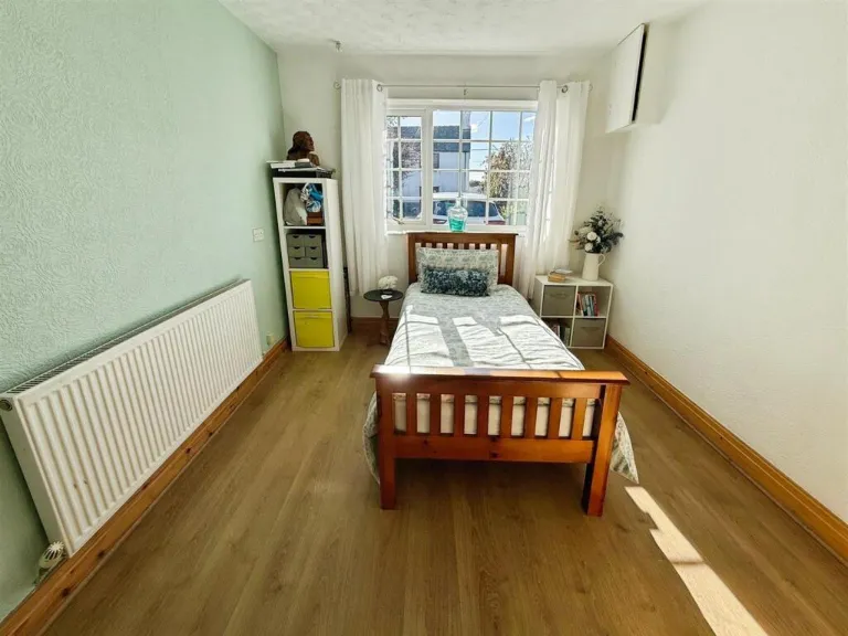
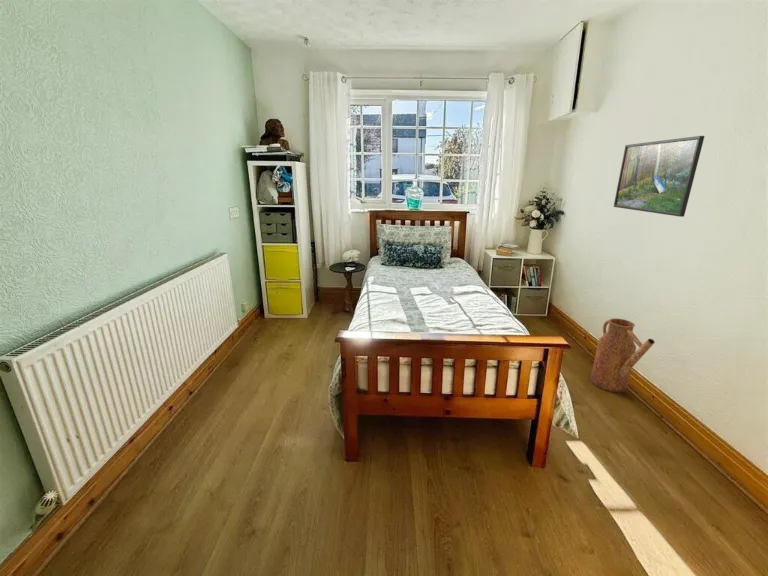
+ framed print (651, 177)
+ watering can (620, 357)
